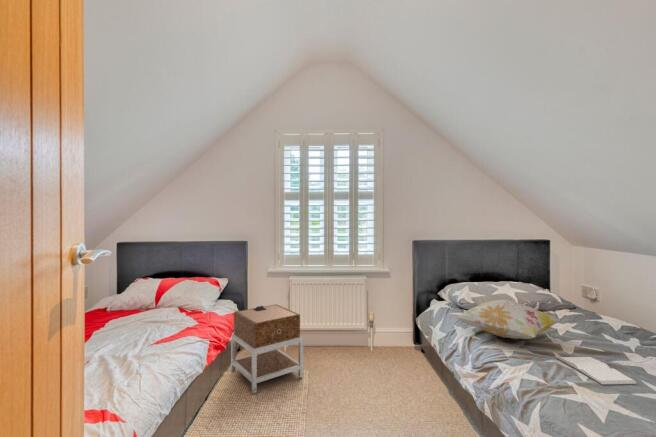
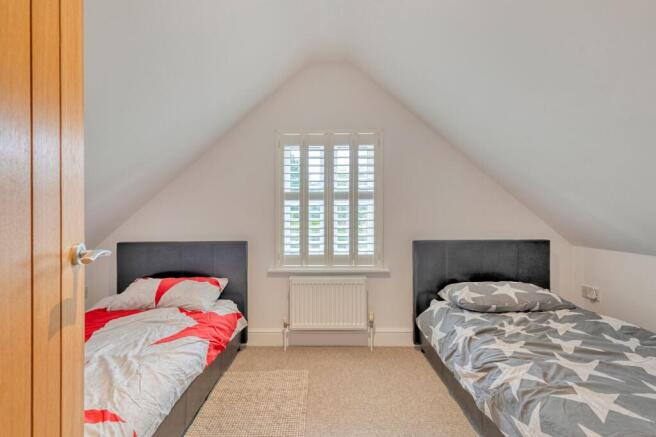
- decorative pillow (506, 318)
- book (593, 367)
- nightstand (266, 342)
